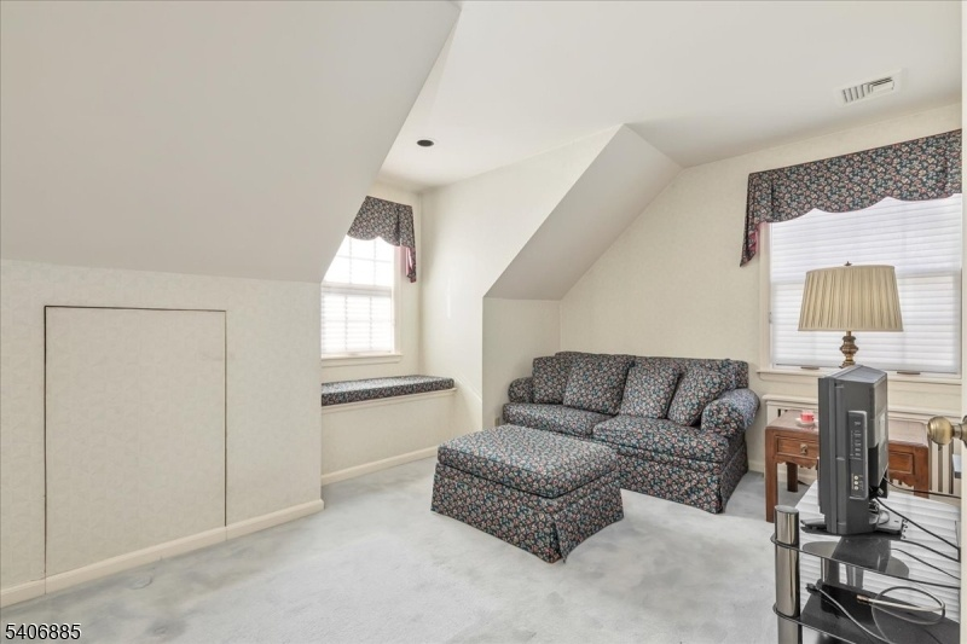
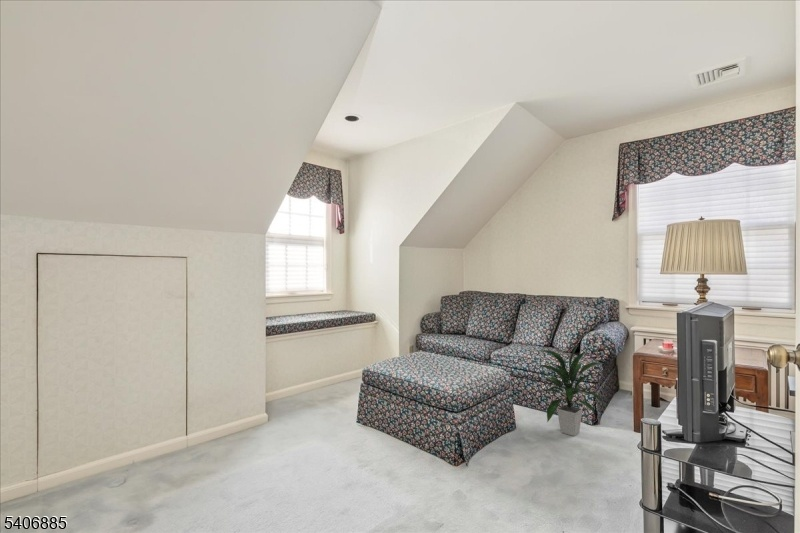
+ indoor plant (566, 388)
